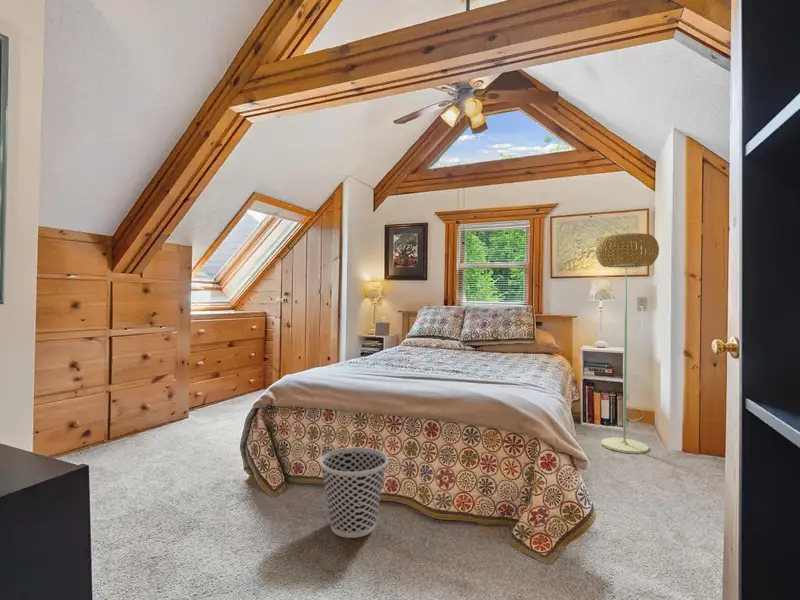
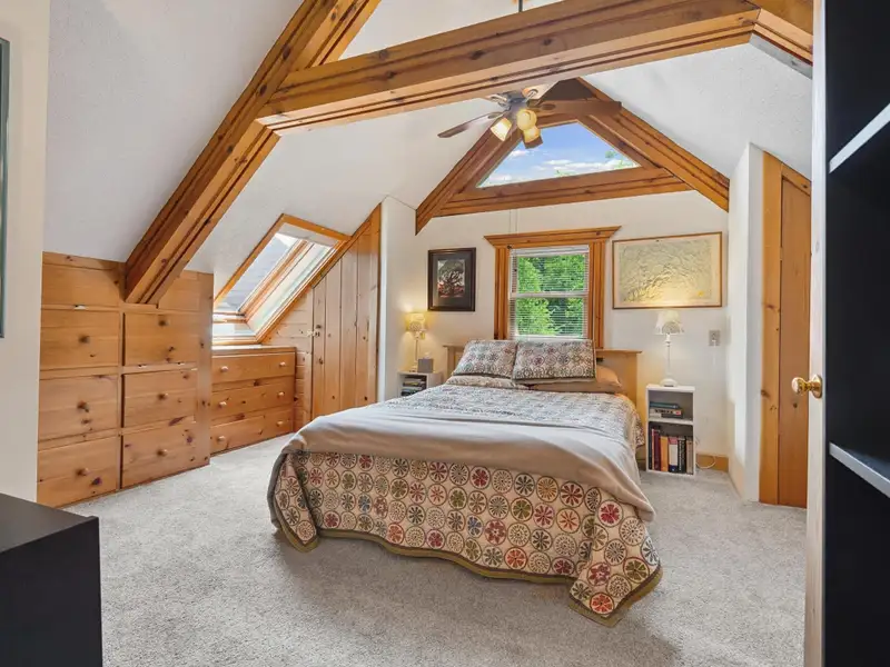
- floor lamp (625, 341)
- wastebasket (353, 492)
